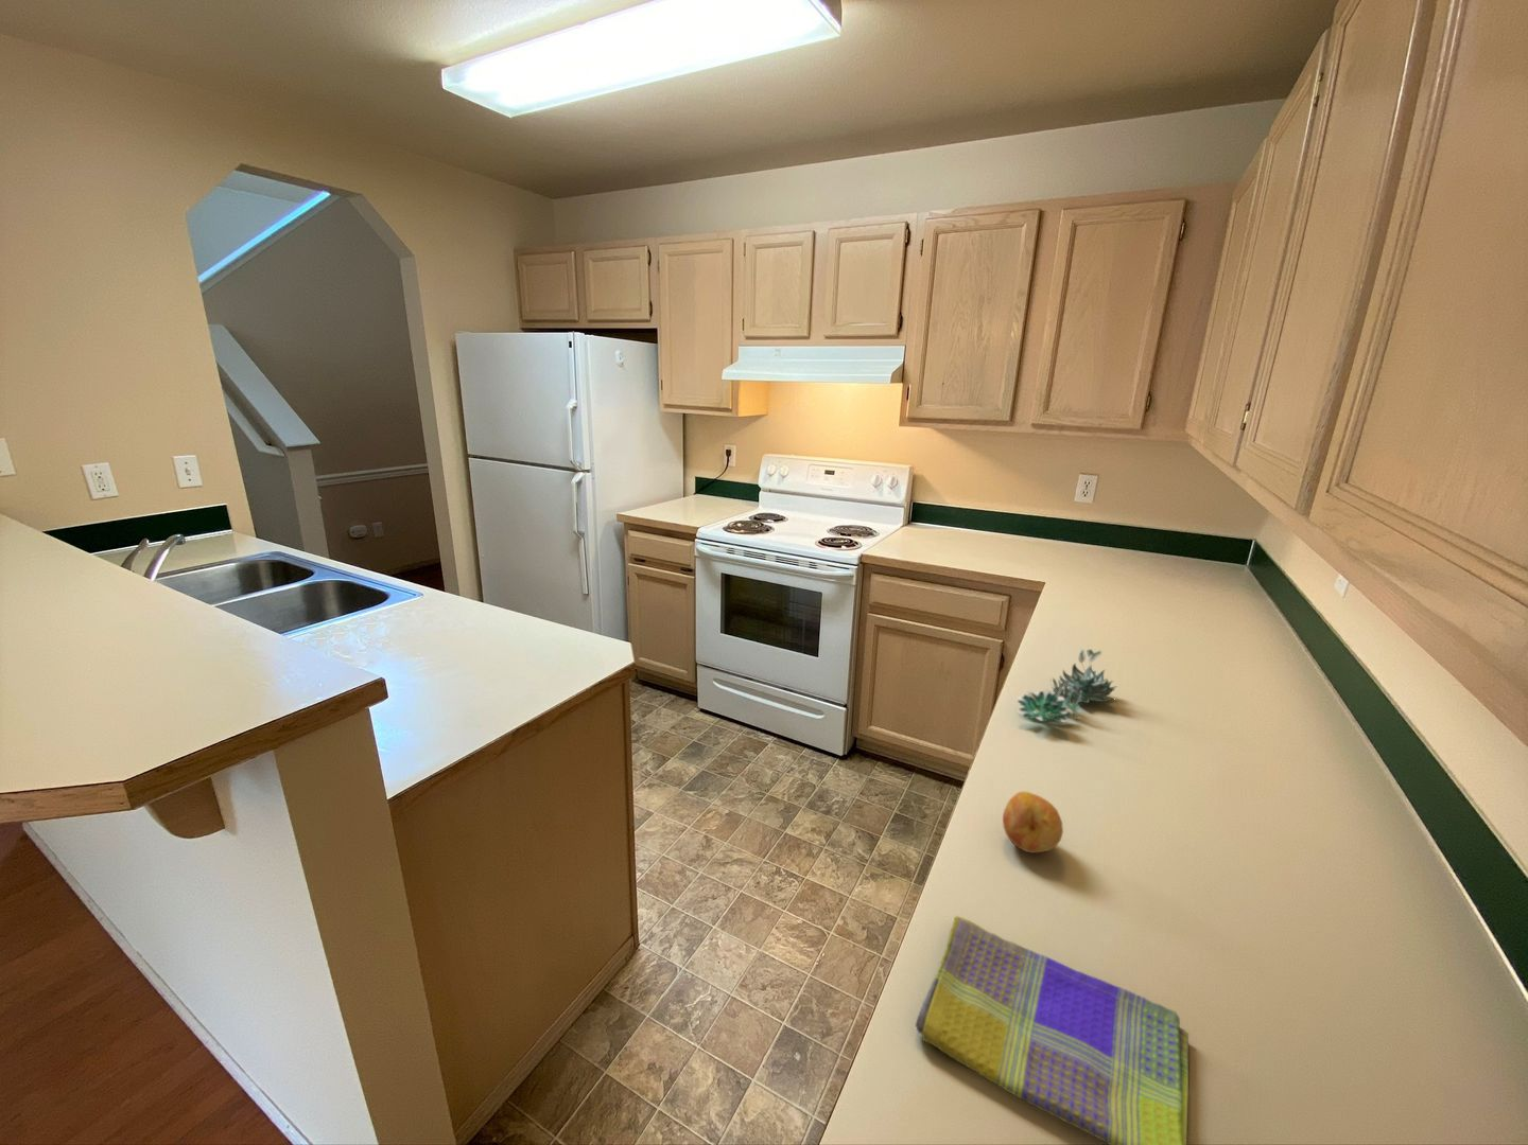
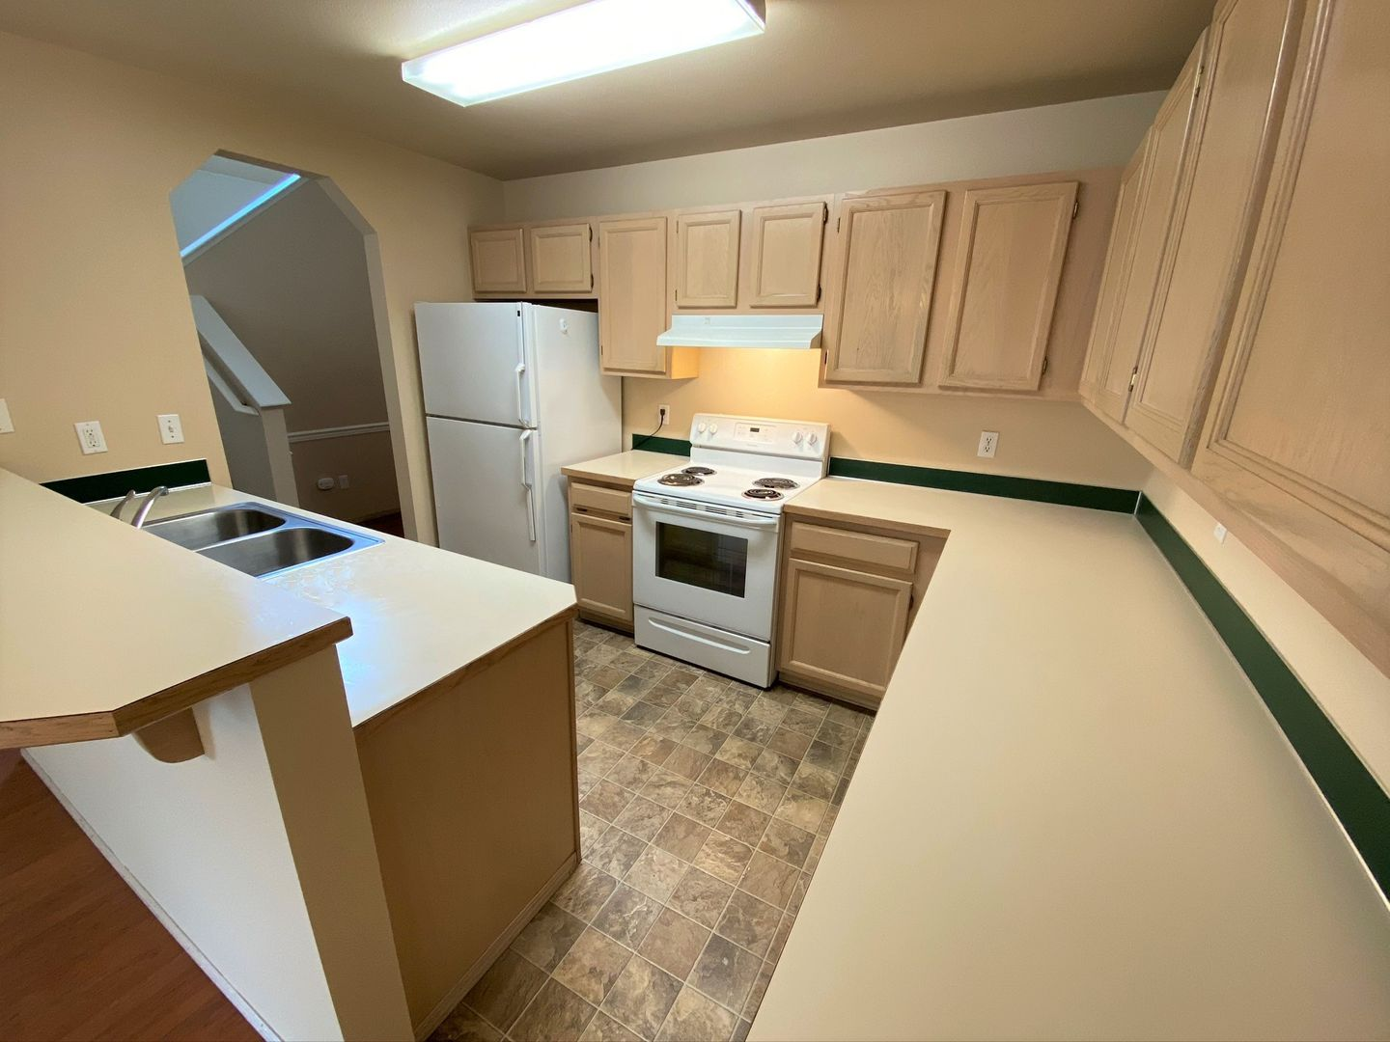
- succulent plant (1068, 682)
- dish towel (1048, 1024)
- fruit (1032, 821)
